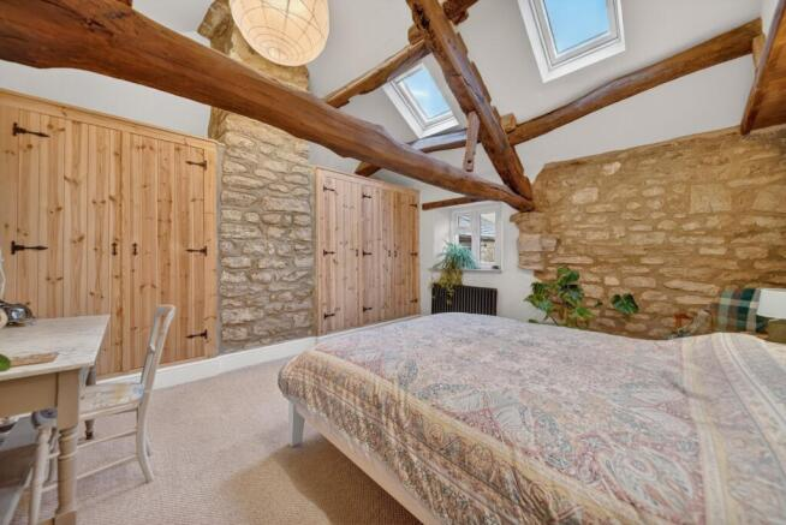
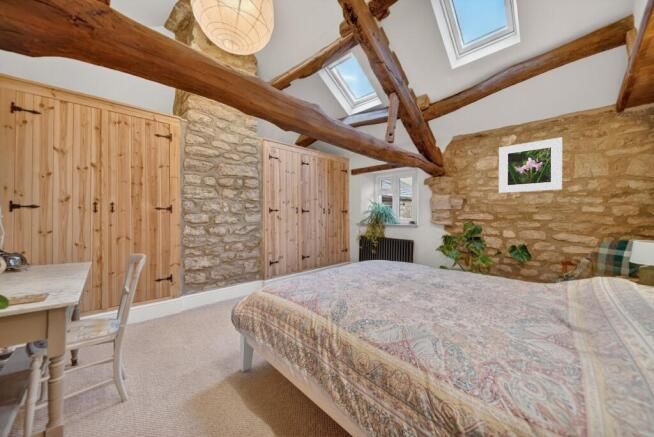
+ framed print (528, 167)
